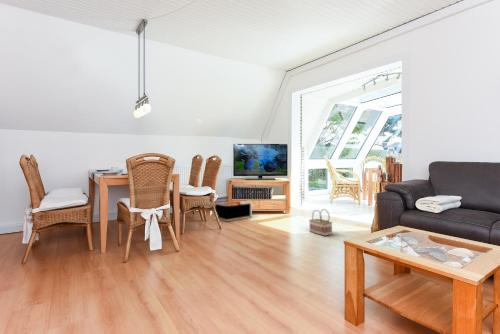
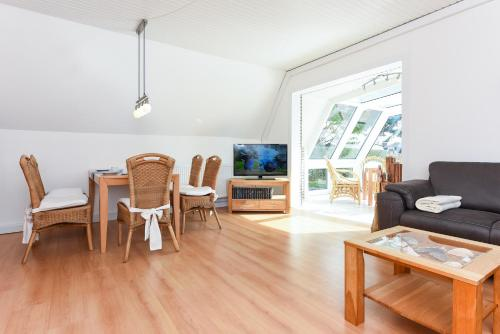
- storage bin (235, 210)
- basket (320, 221)
